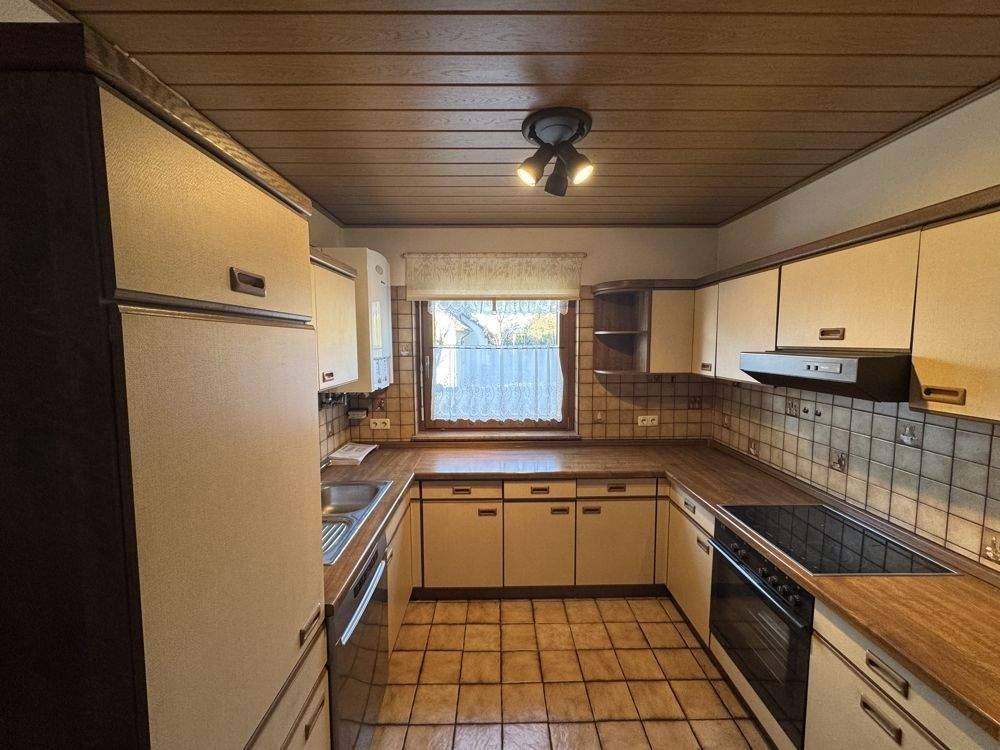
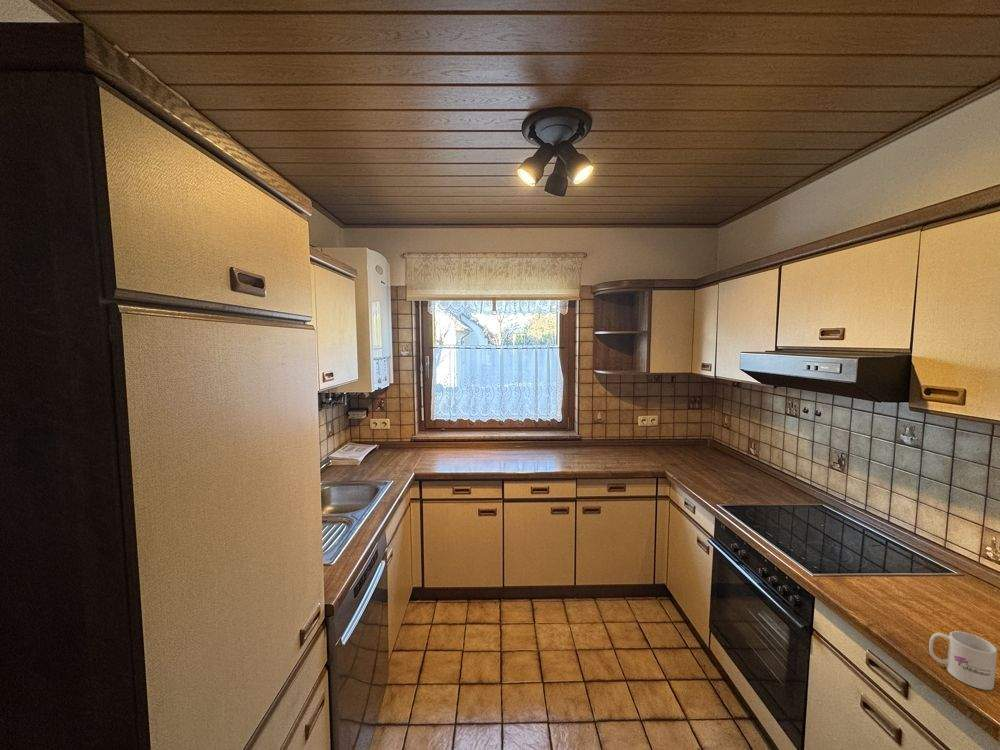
+ mug (961, 655)
